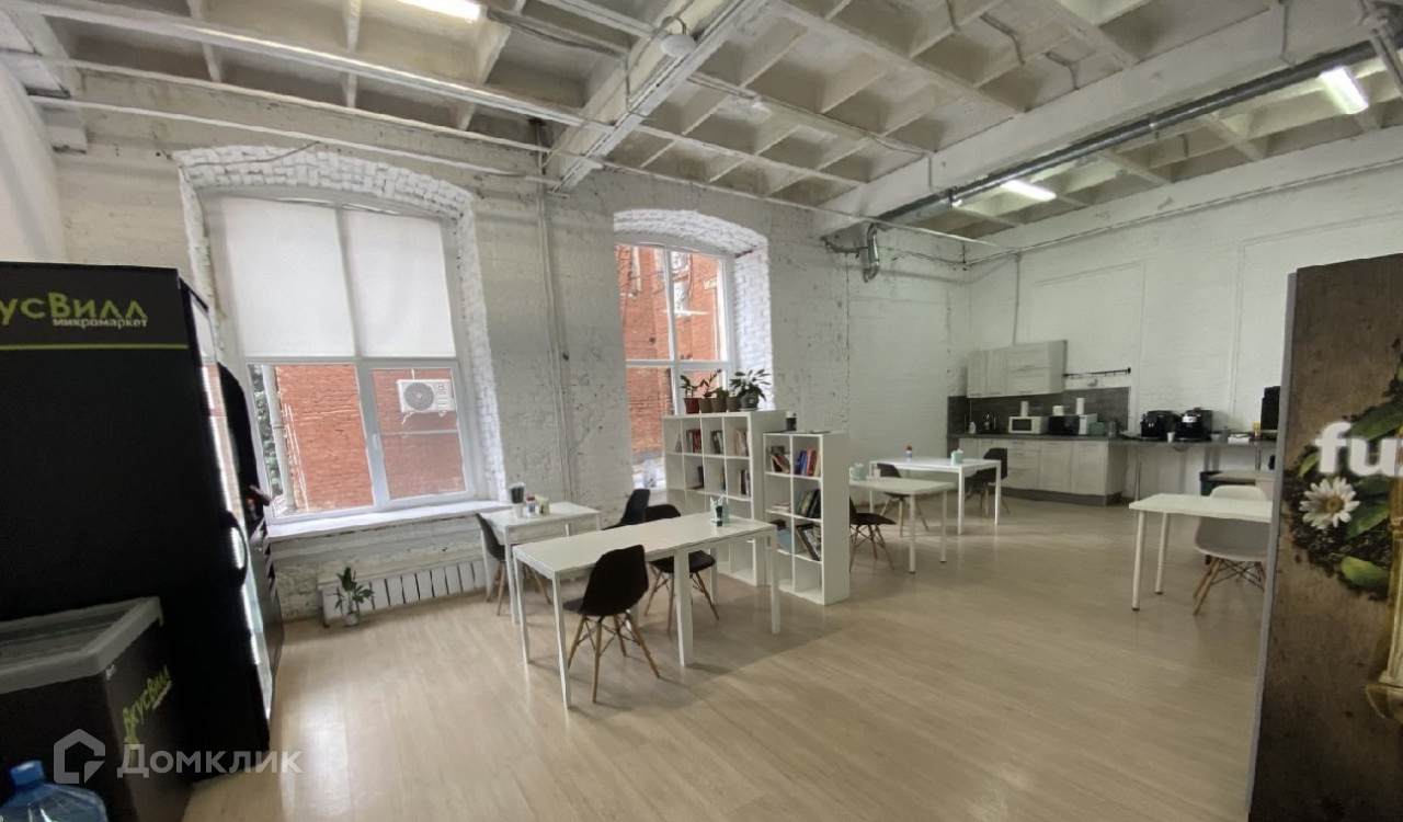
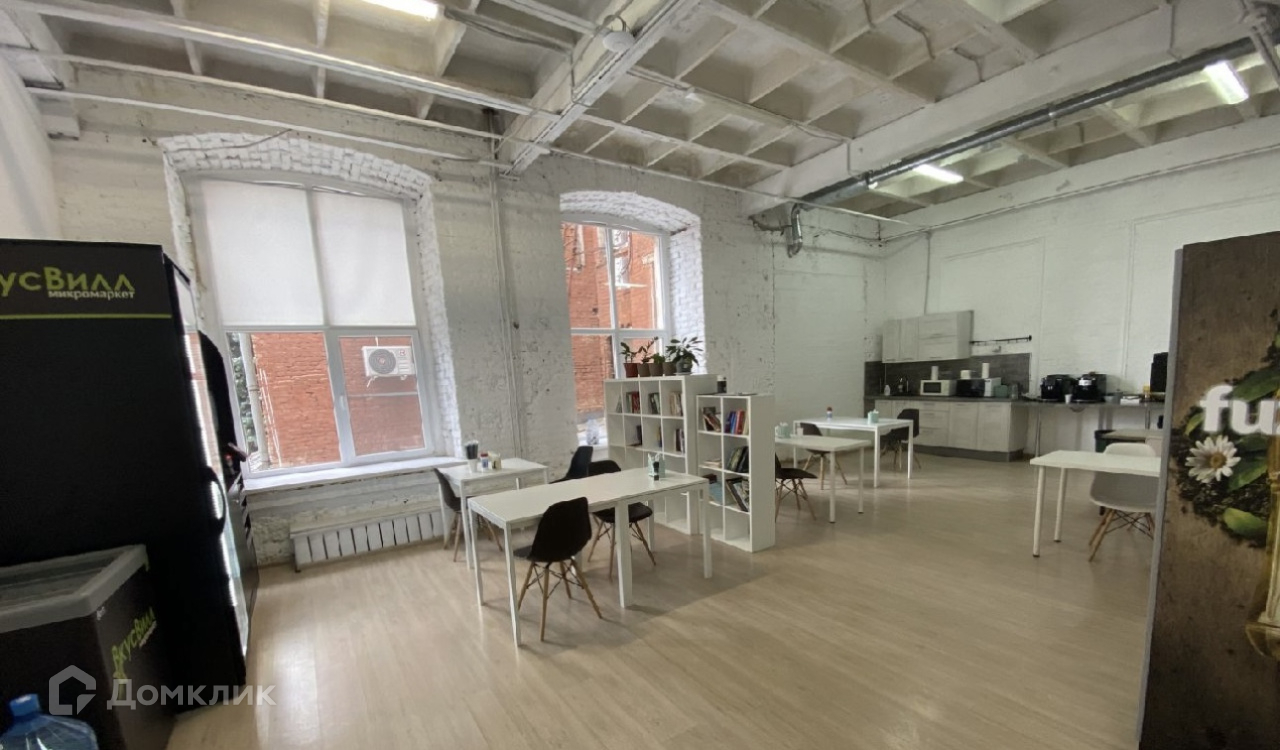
- potted plant (351, 596)
